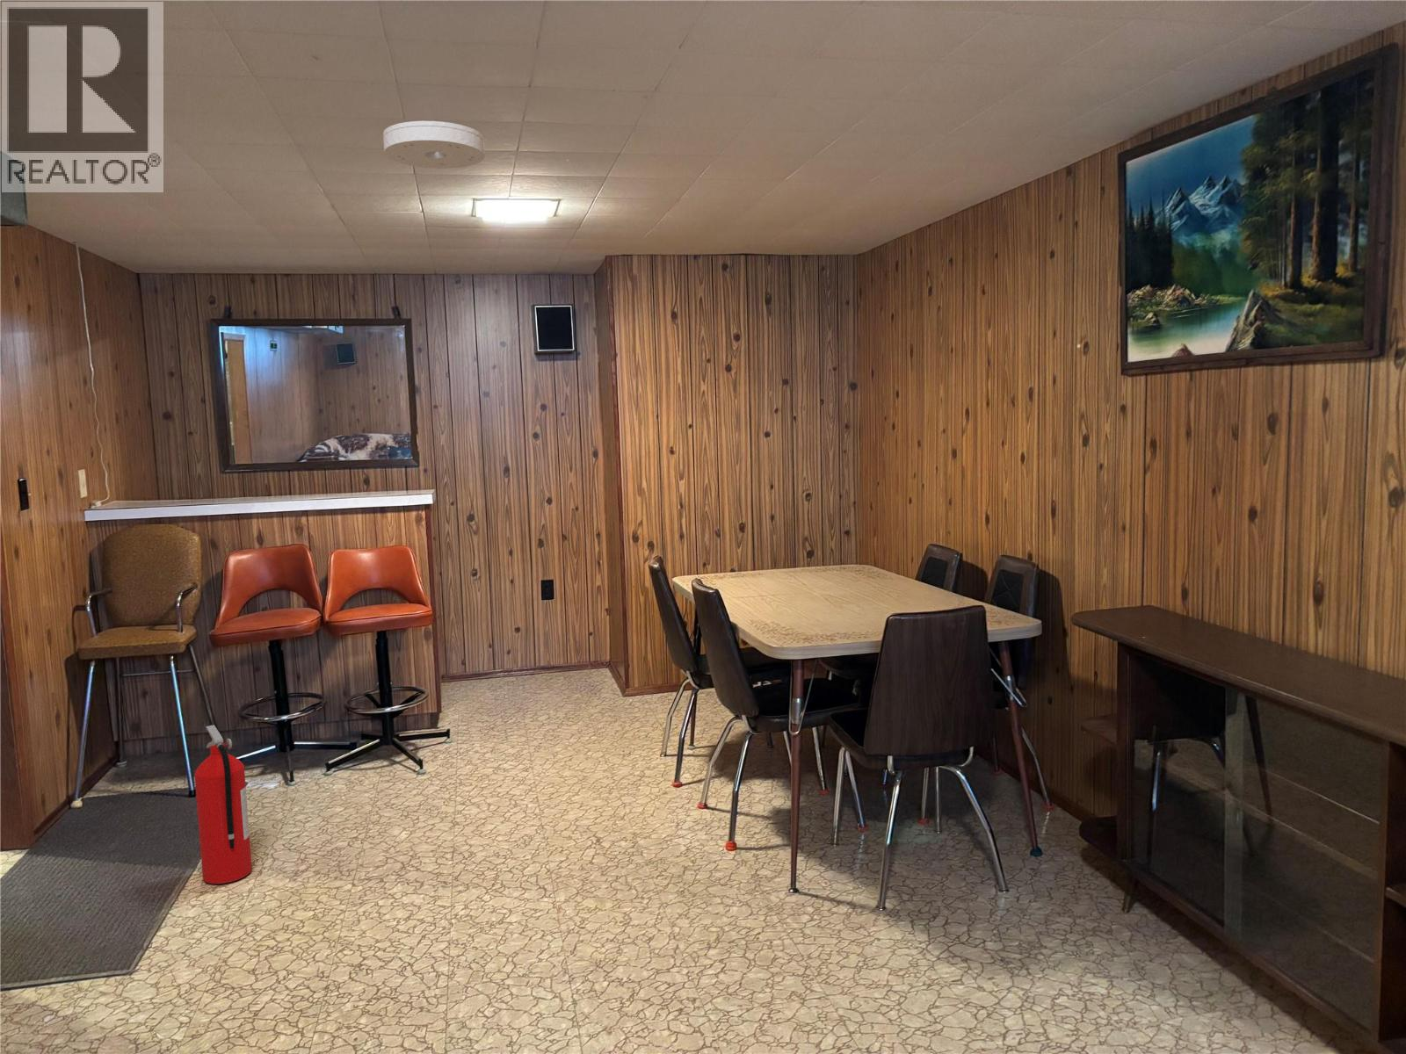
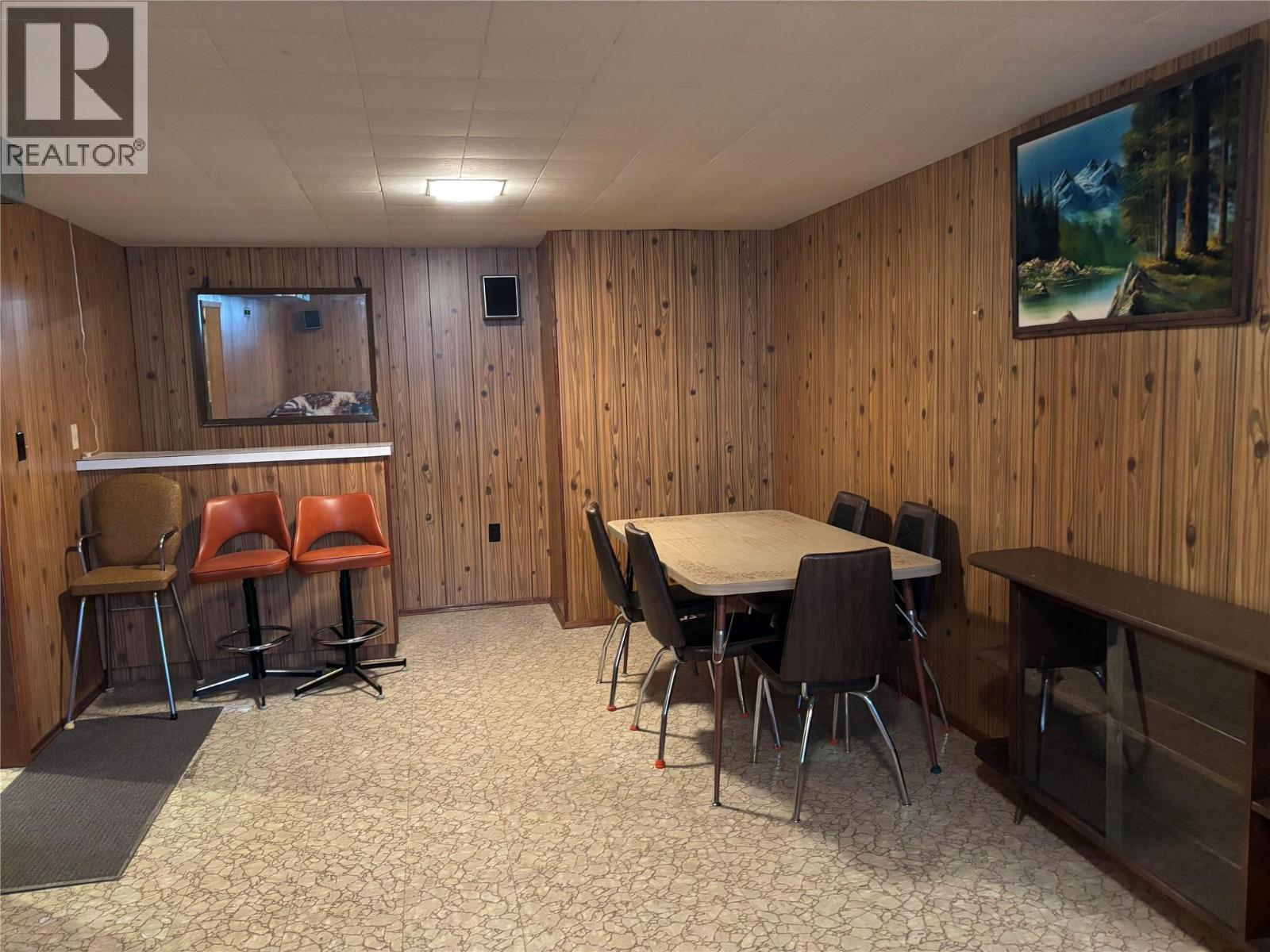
- smoke detector (434, 146)
- fire extinguisher (223, 803)
